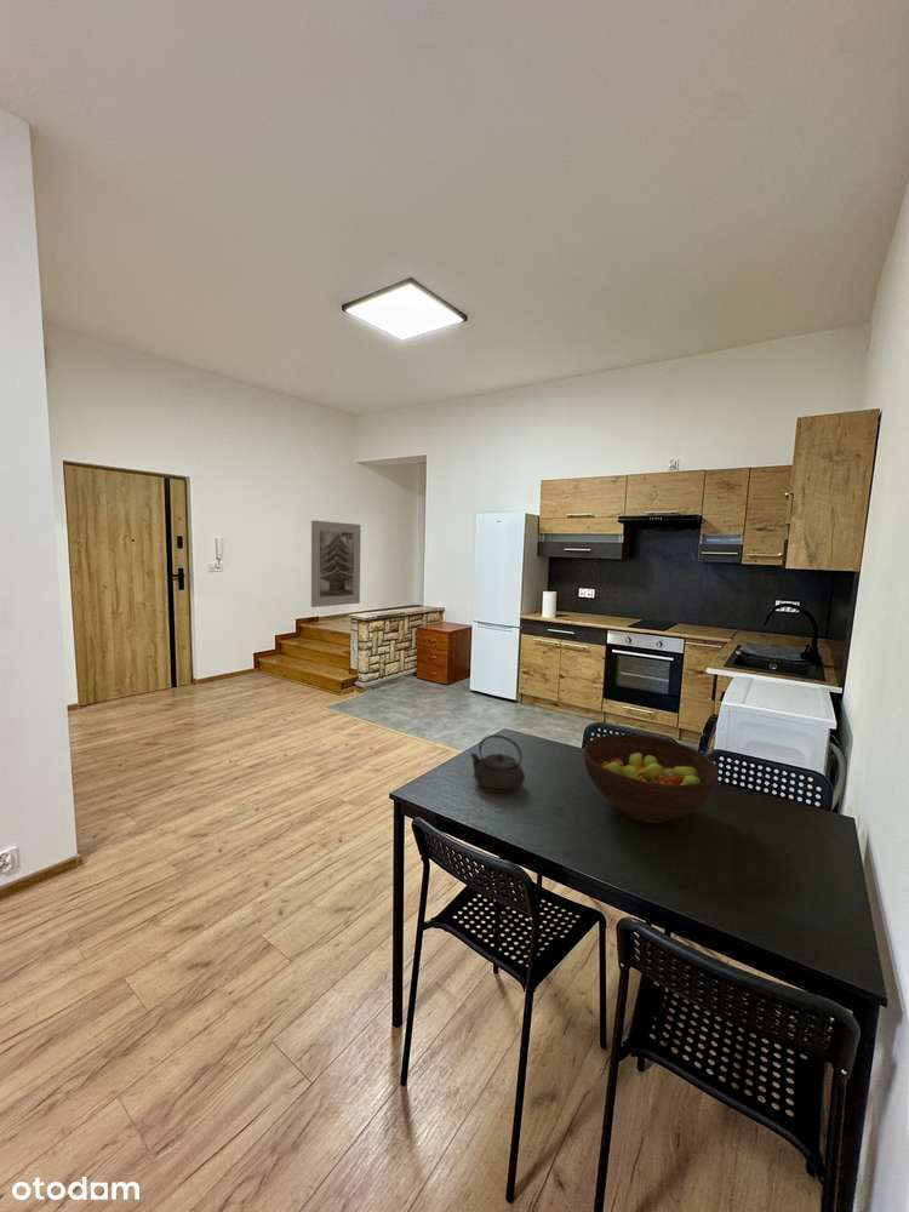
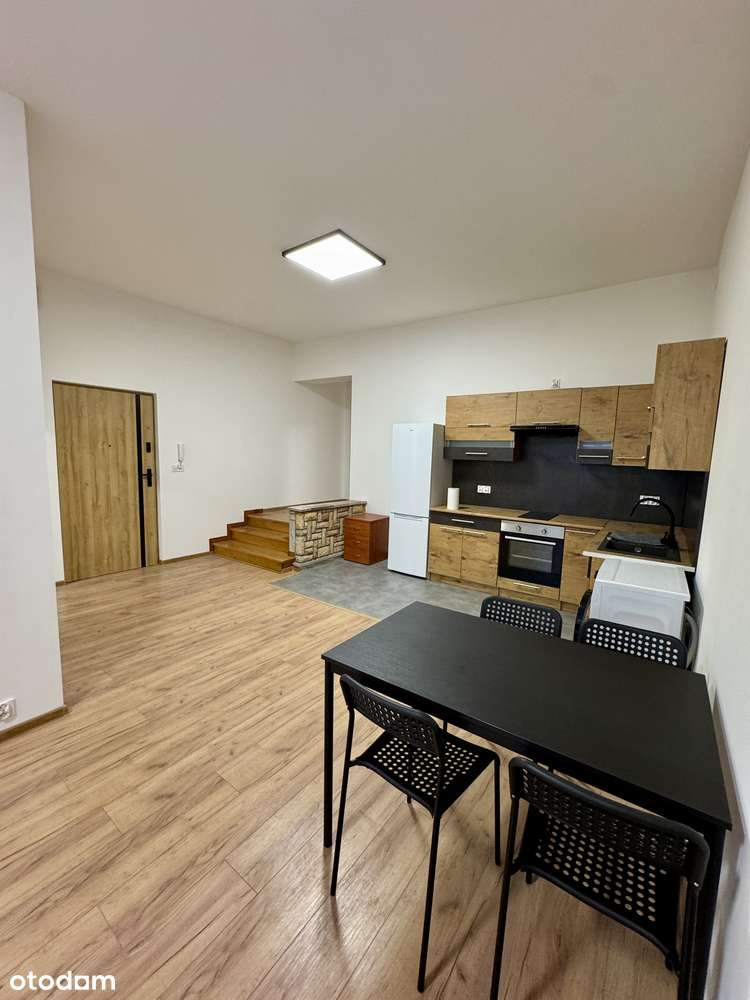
- fruit bowl (646, 784)
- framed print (337, 564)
- teapot (496, 760)
